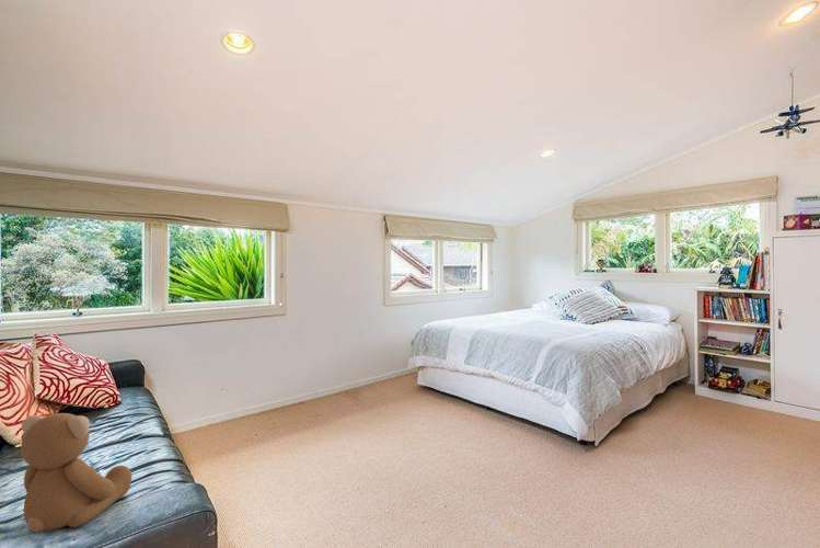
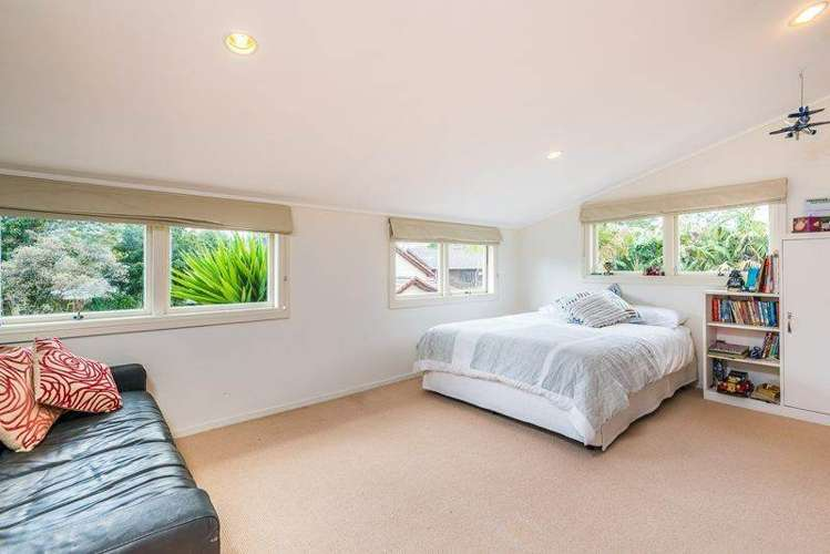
- teddy bear (72, 461)
